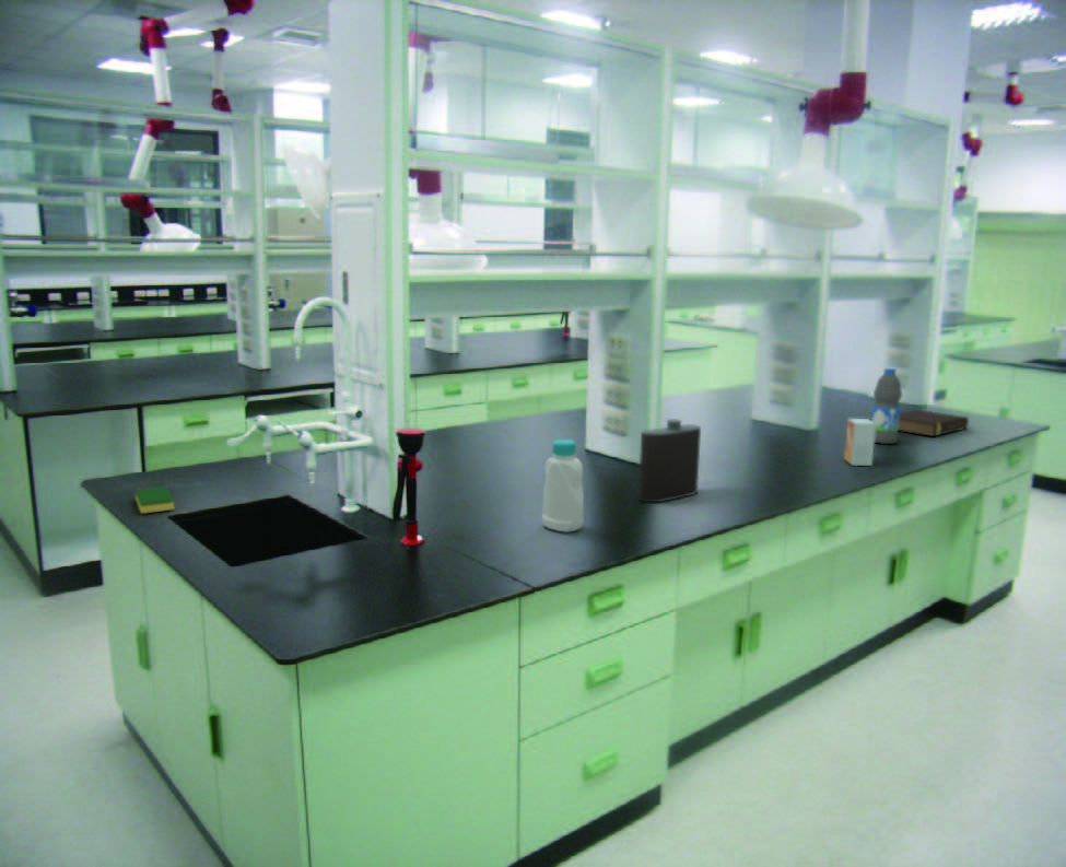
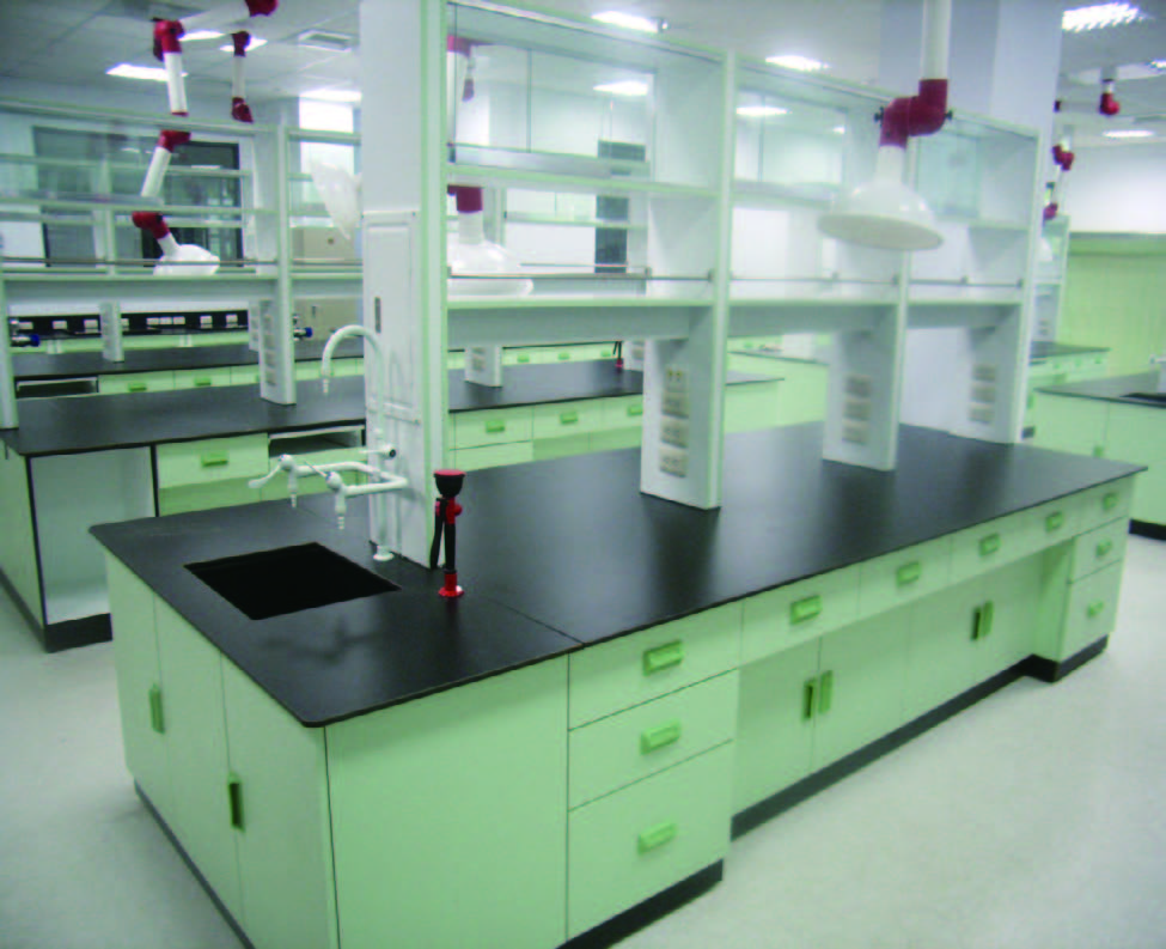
- dish sponge (154, 500)
- small box (859, 442)
- book (925, 422)
- flask (671, 458)
- bottle (563, 484)
- water bottle (886, 405)
